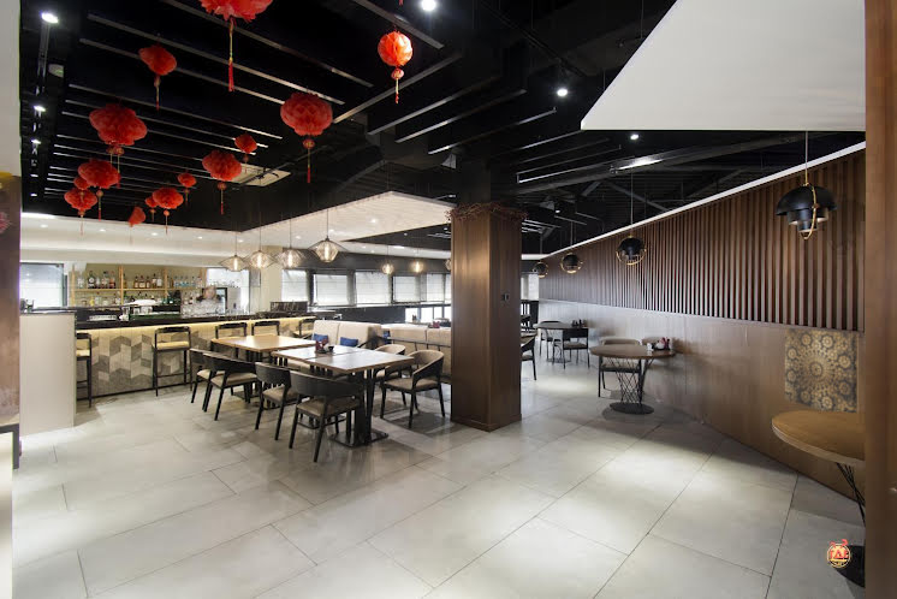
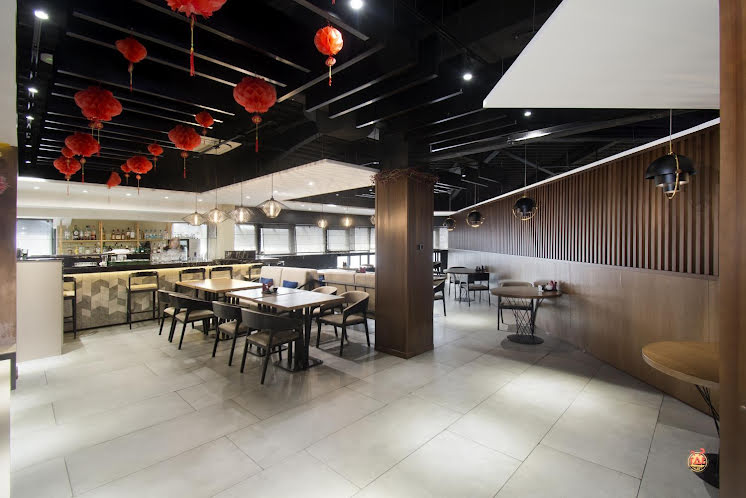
- wall art (818, 369)
